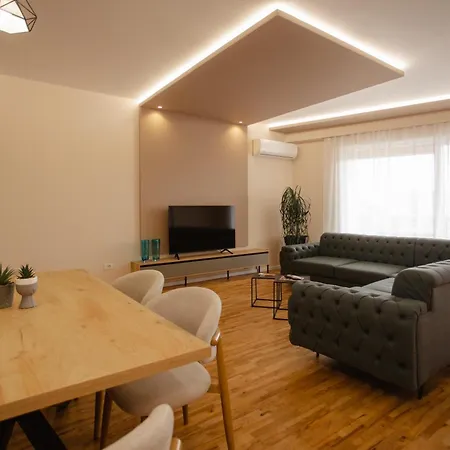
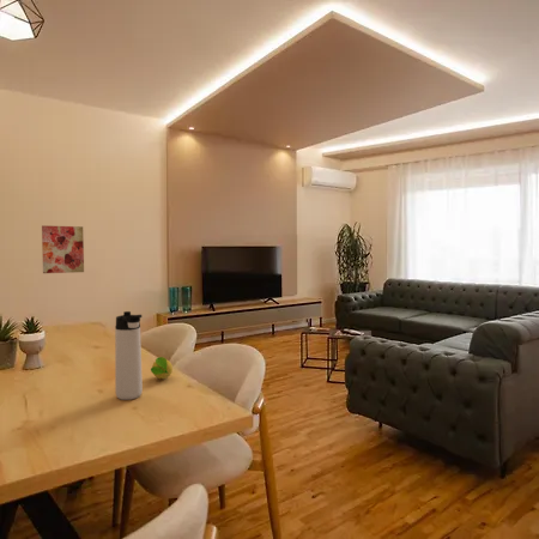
+ thermos bottle (129, 355)
+ fruit (161, 368)
+ wall art (62, 249)
